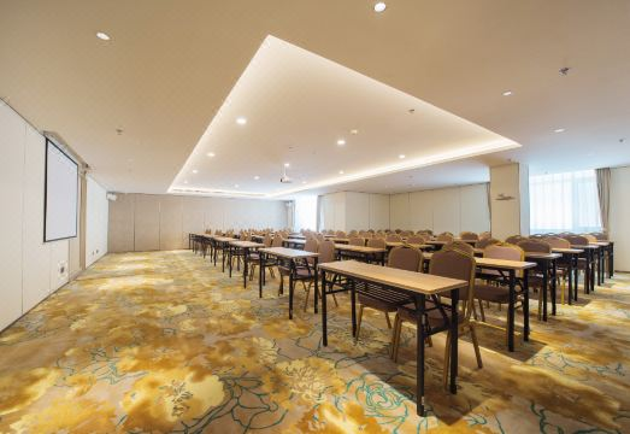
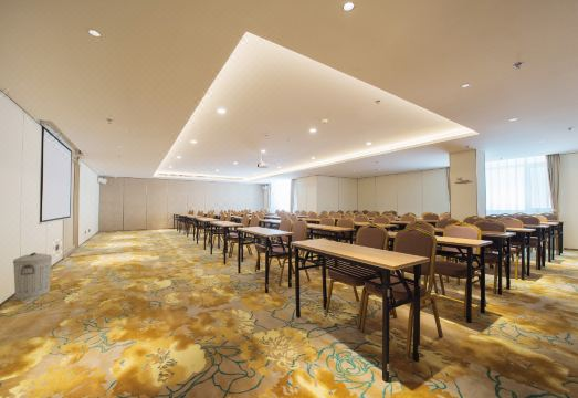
+ trash can (33, 273)
